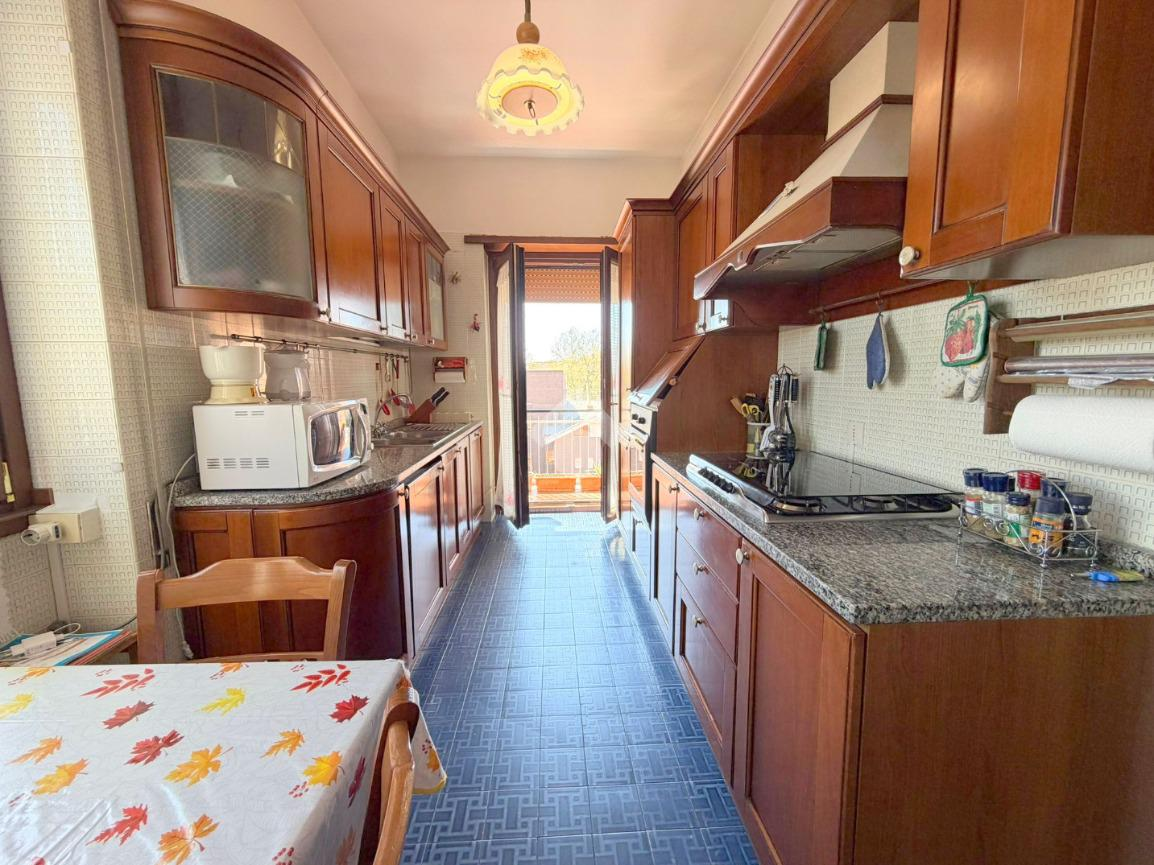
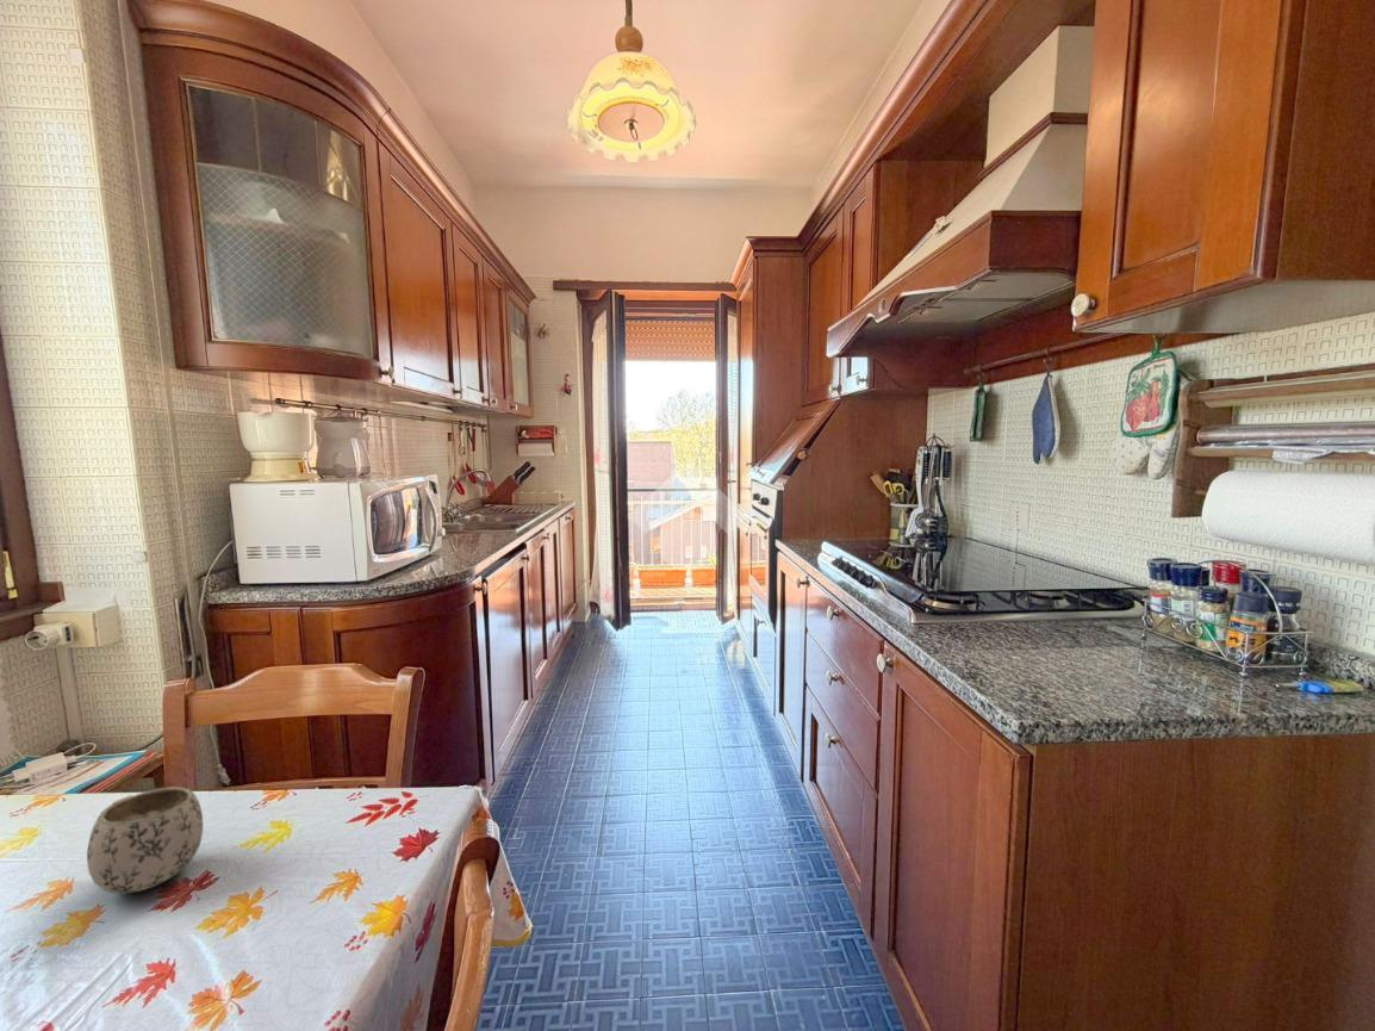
+ mug (141, 837)
